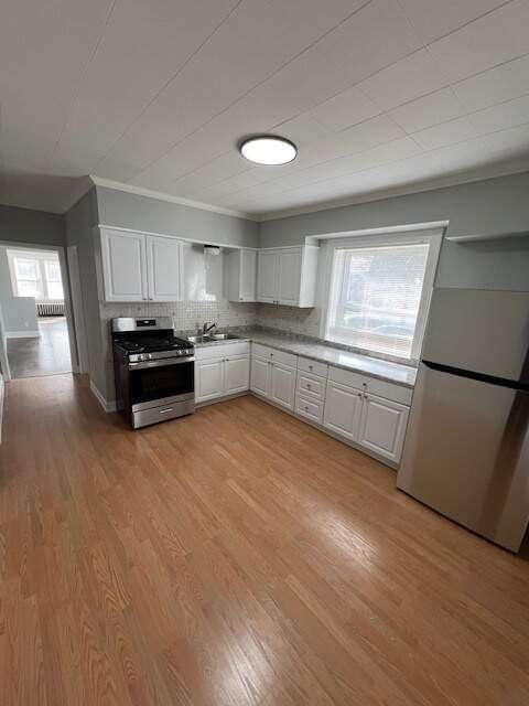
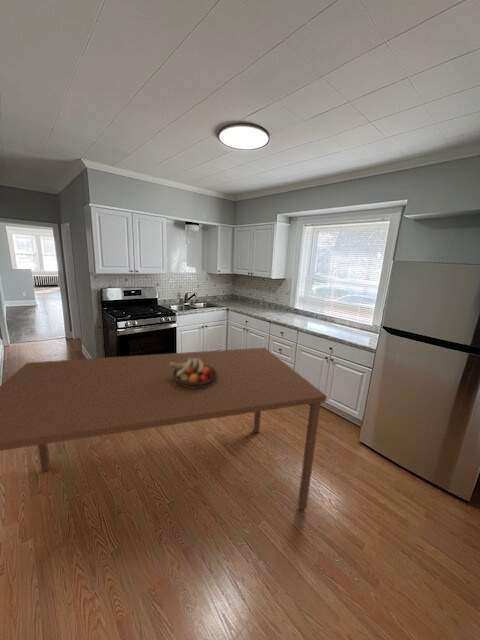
+ fruit bowl (195, 370)
+ dining table (166, 425)
